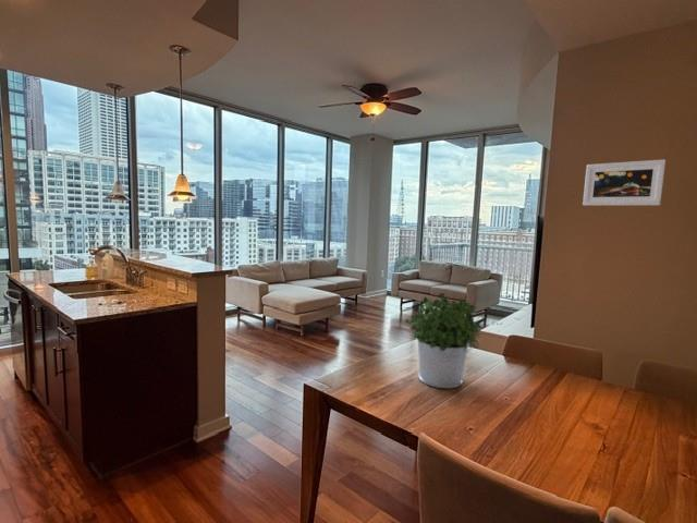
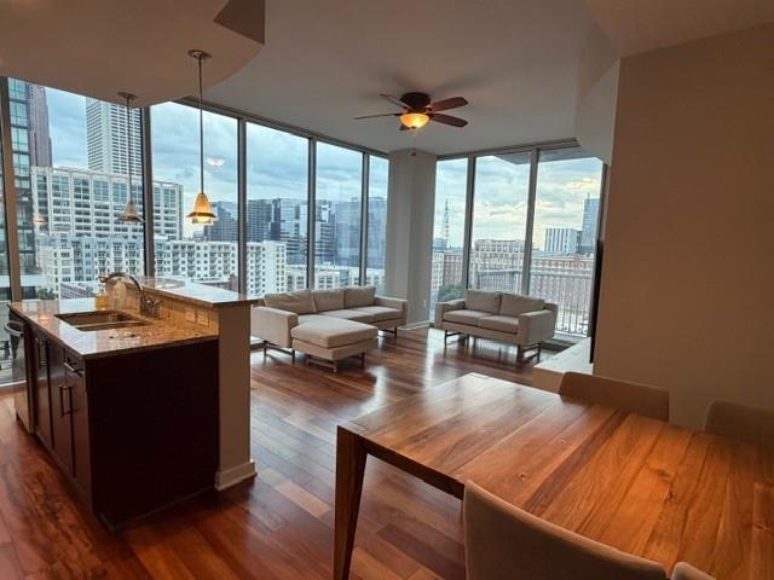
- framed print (621, 183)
- potted plant (442, 337)
